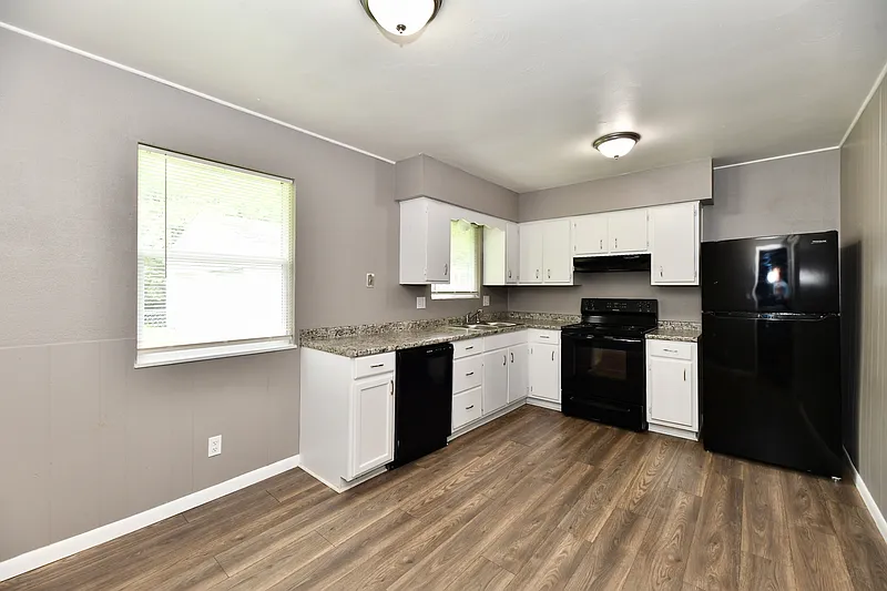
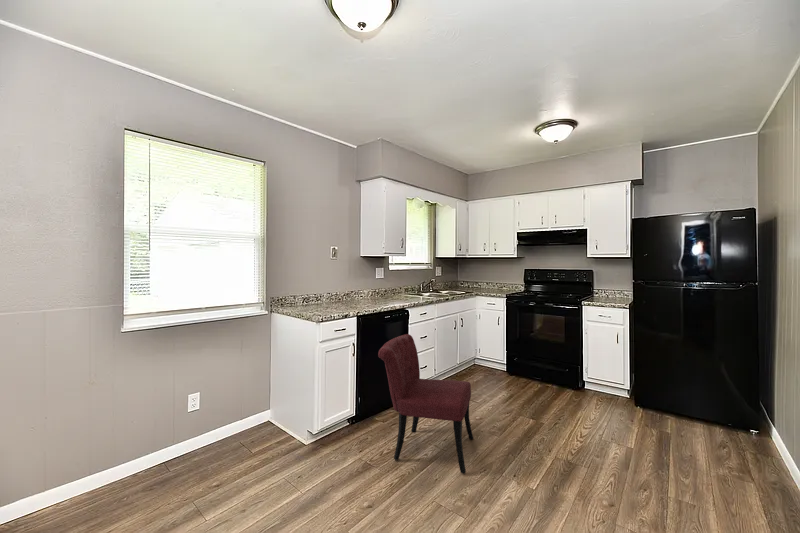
+ chair (426, 395)
